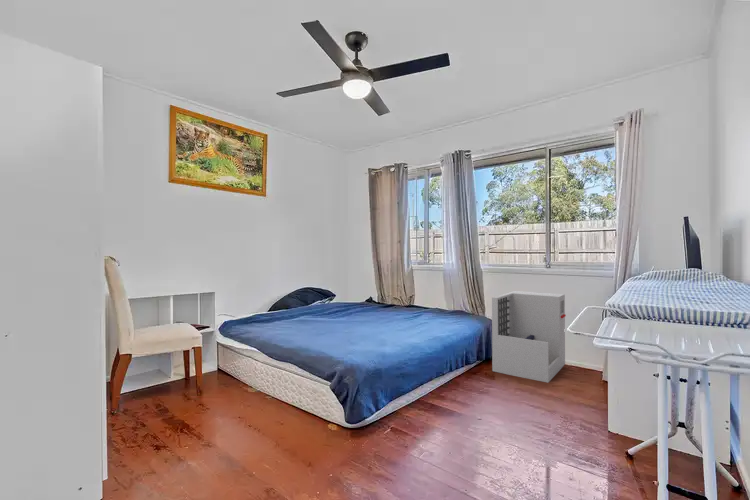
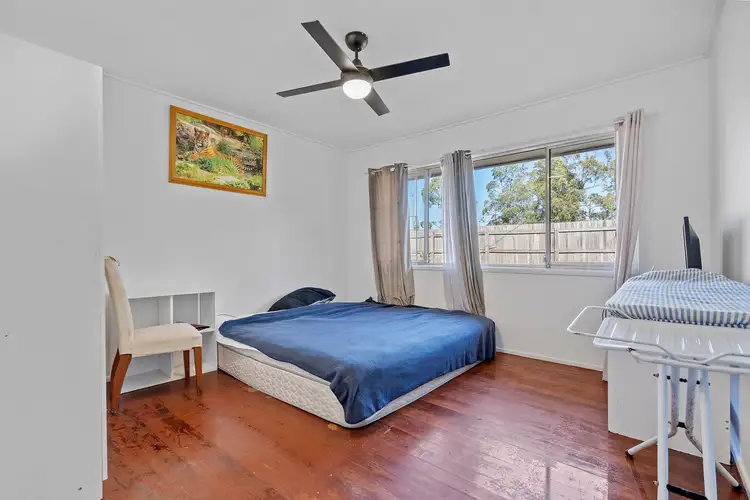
- architectural model (530, 331)
